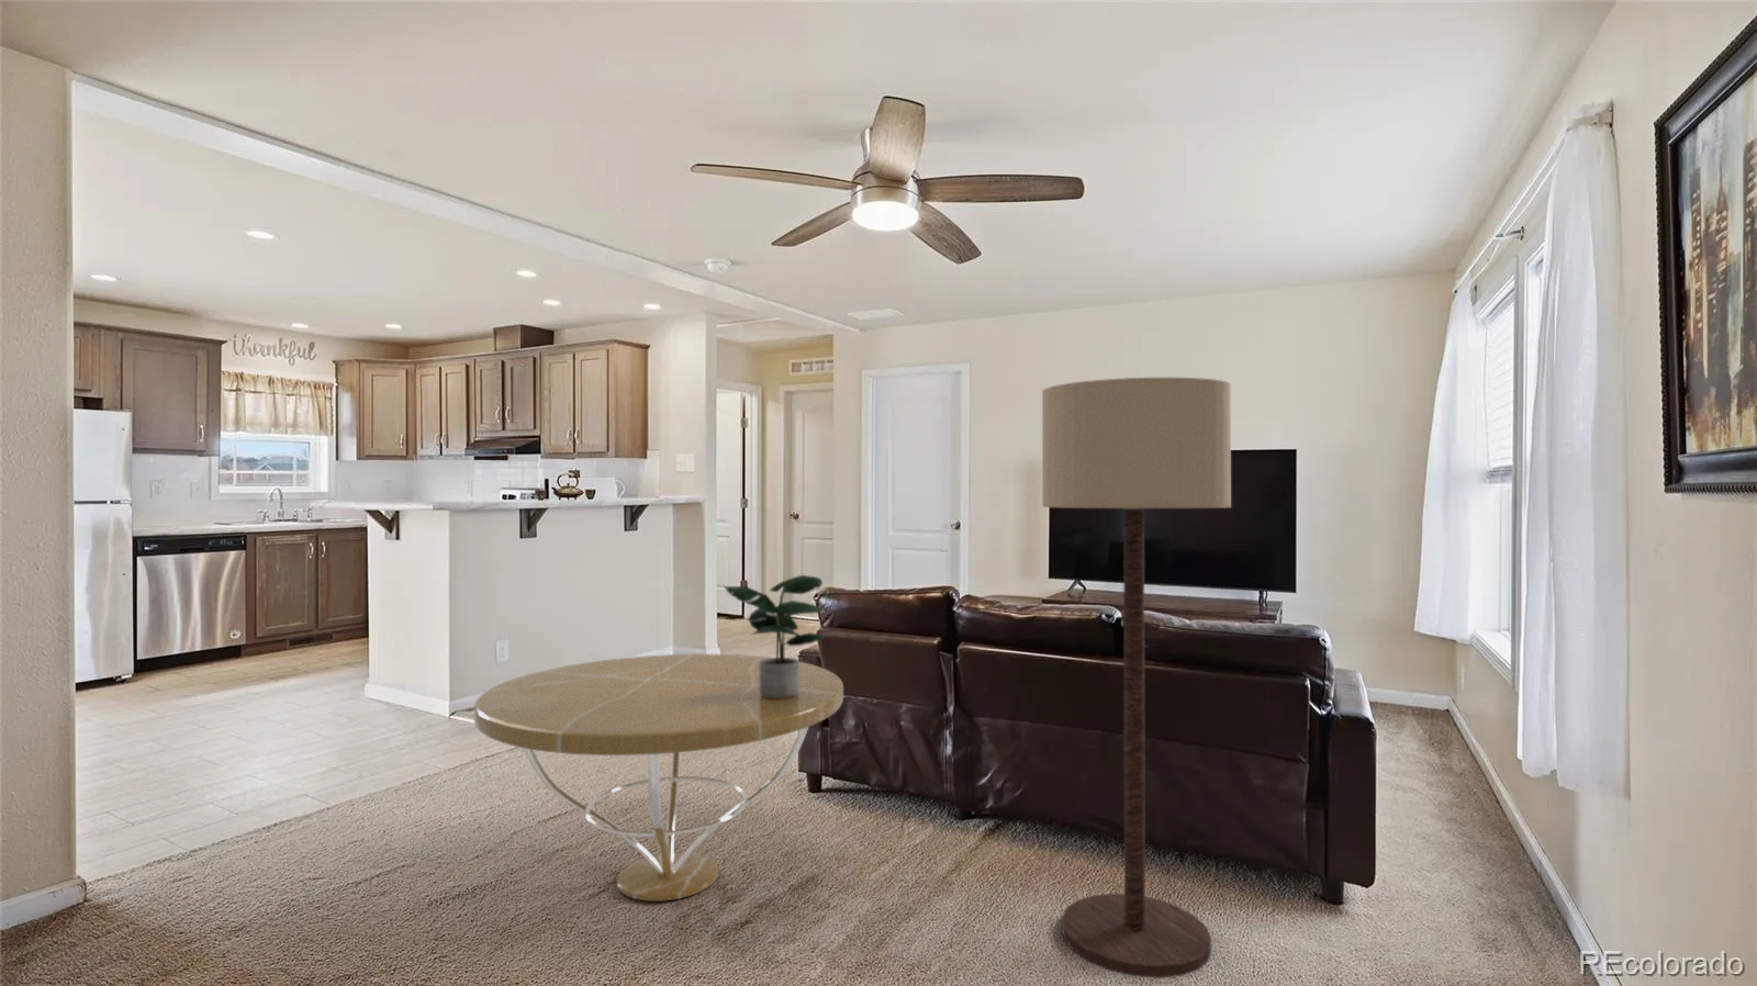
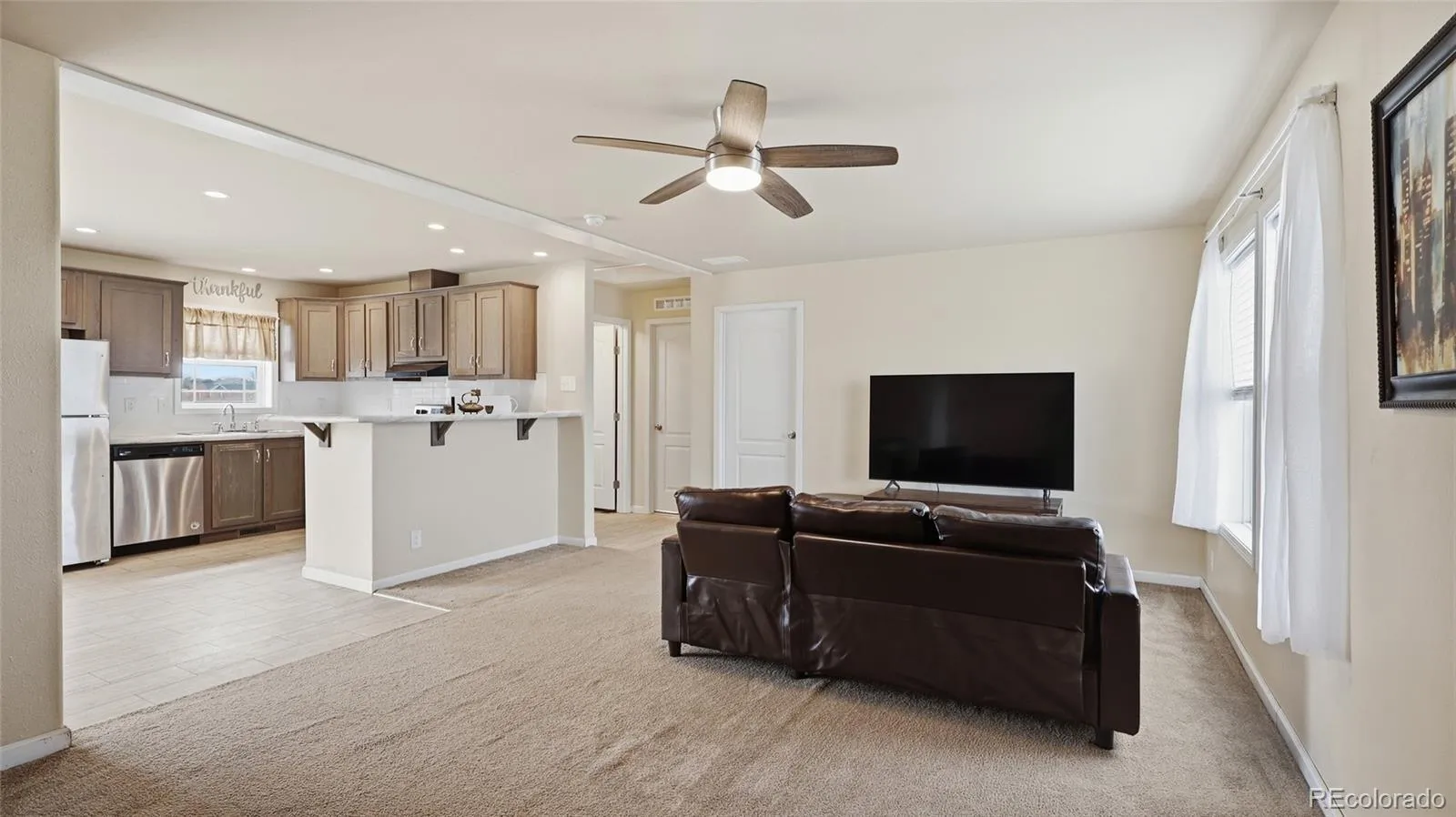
- potted plant (783, 636)
- coffee table (667, 781)
- floor lamp (1133, 664)
